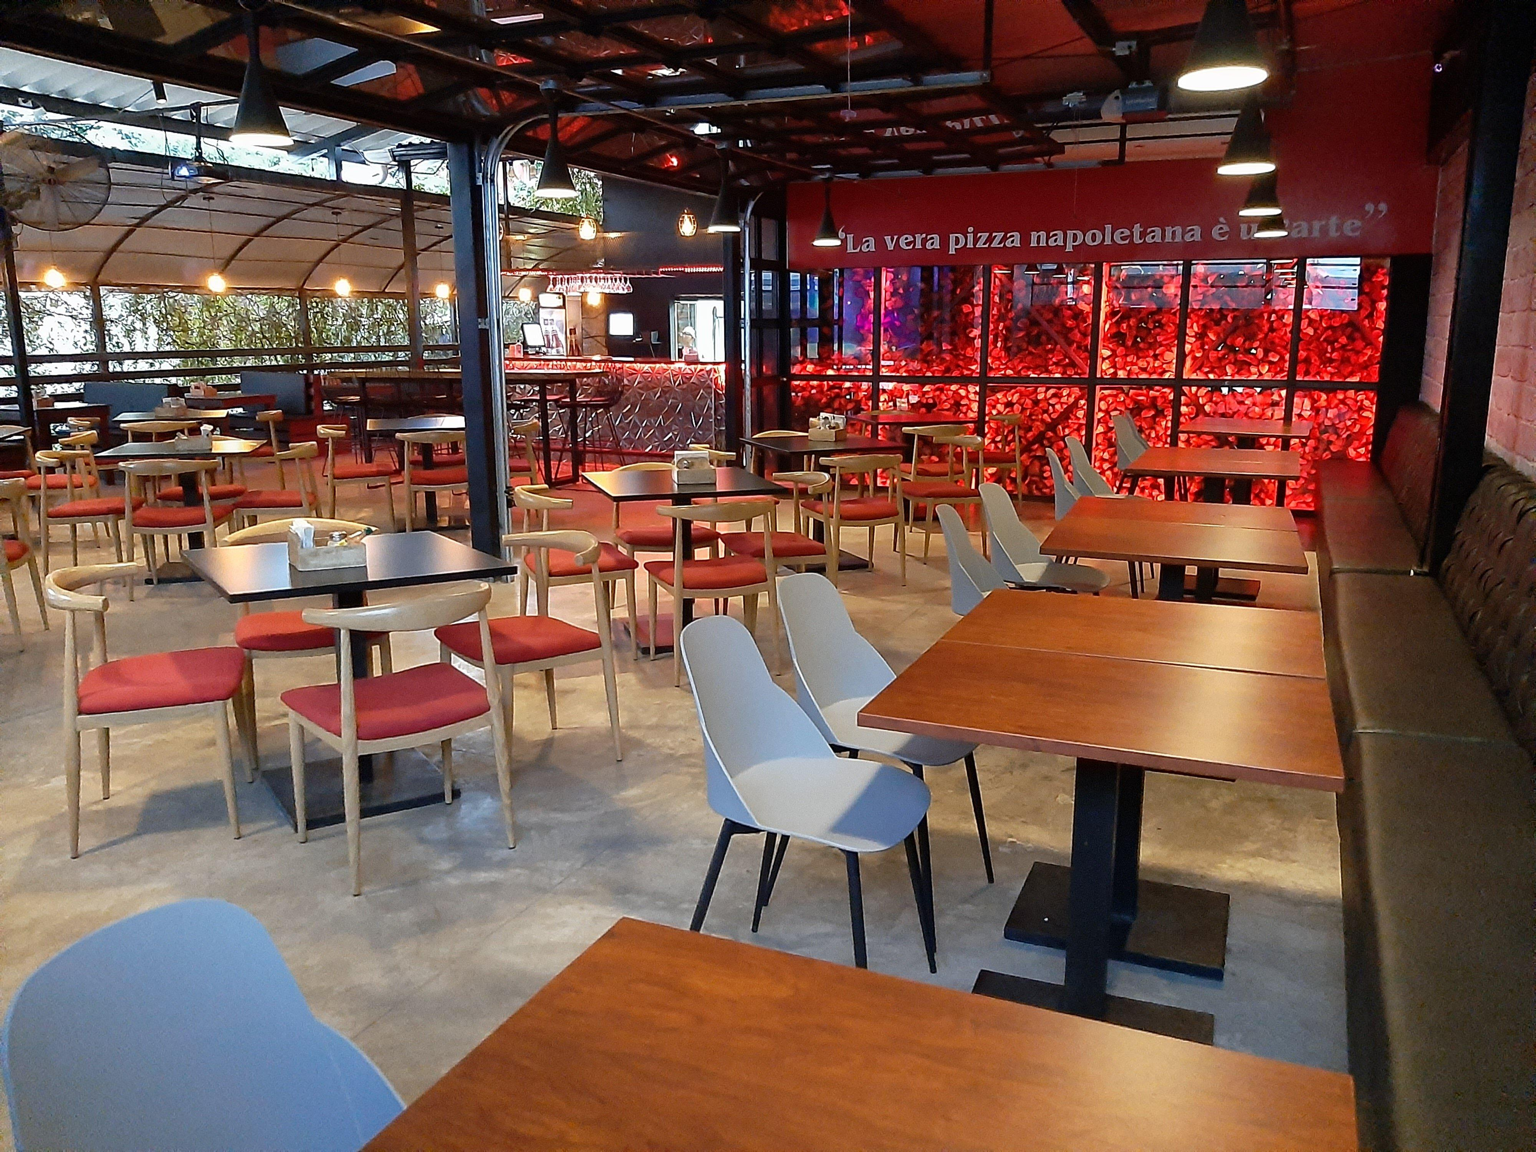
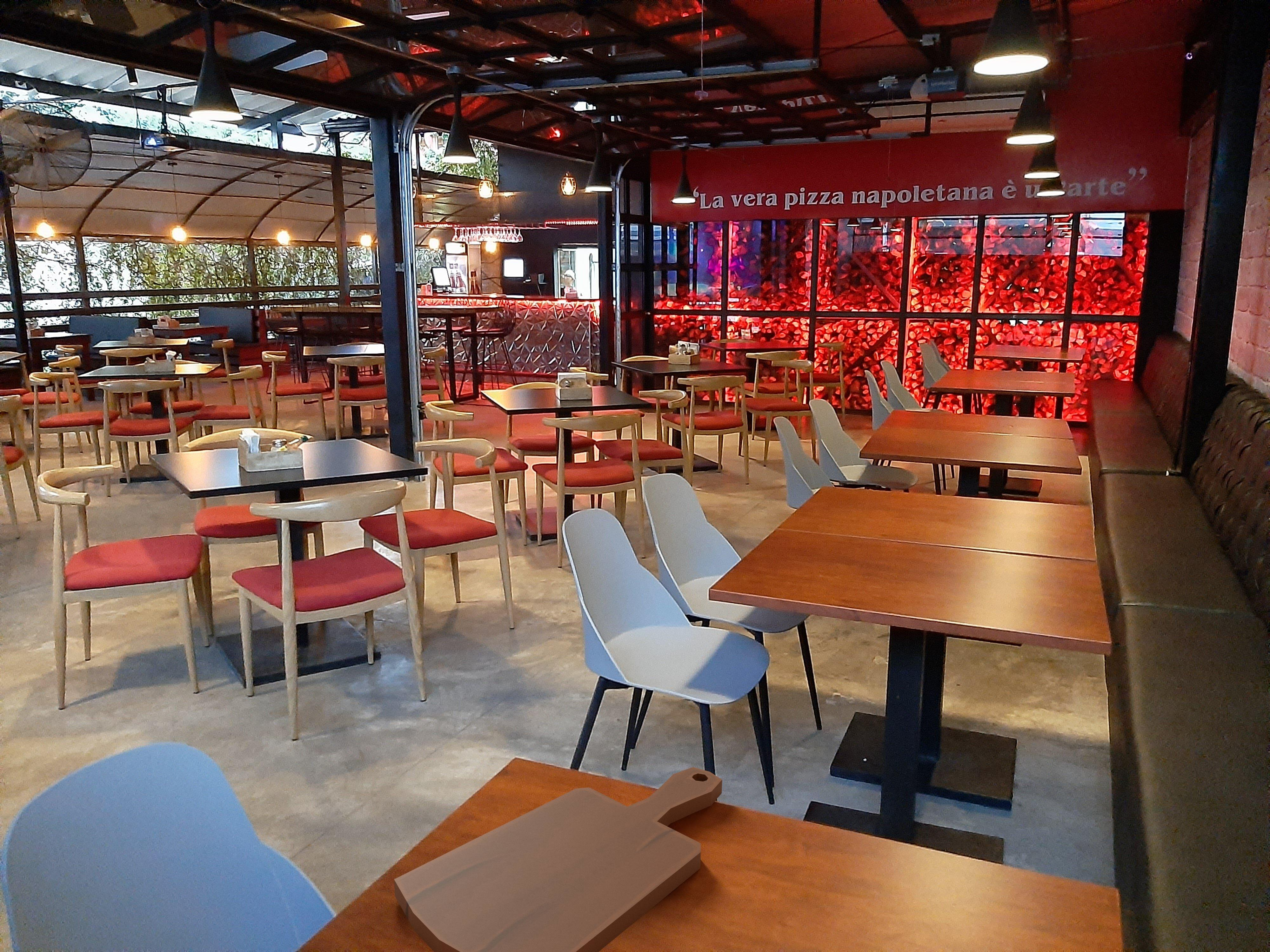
+ cutting board (573, 865)
